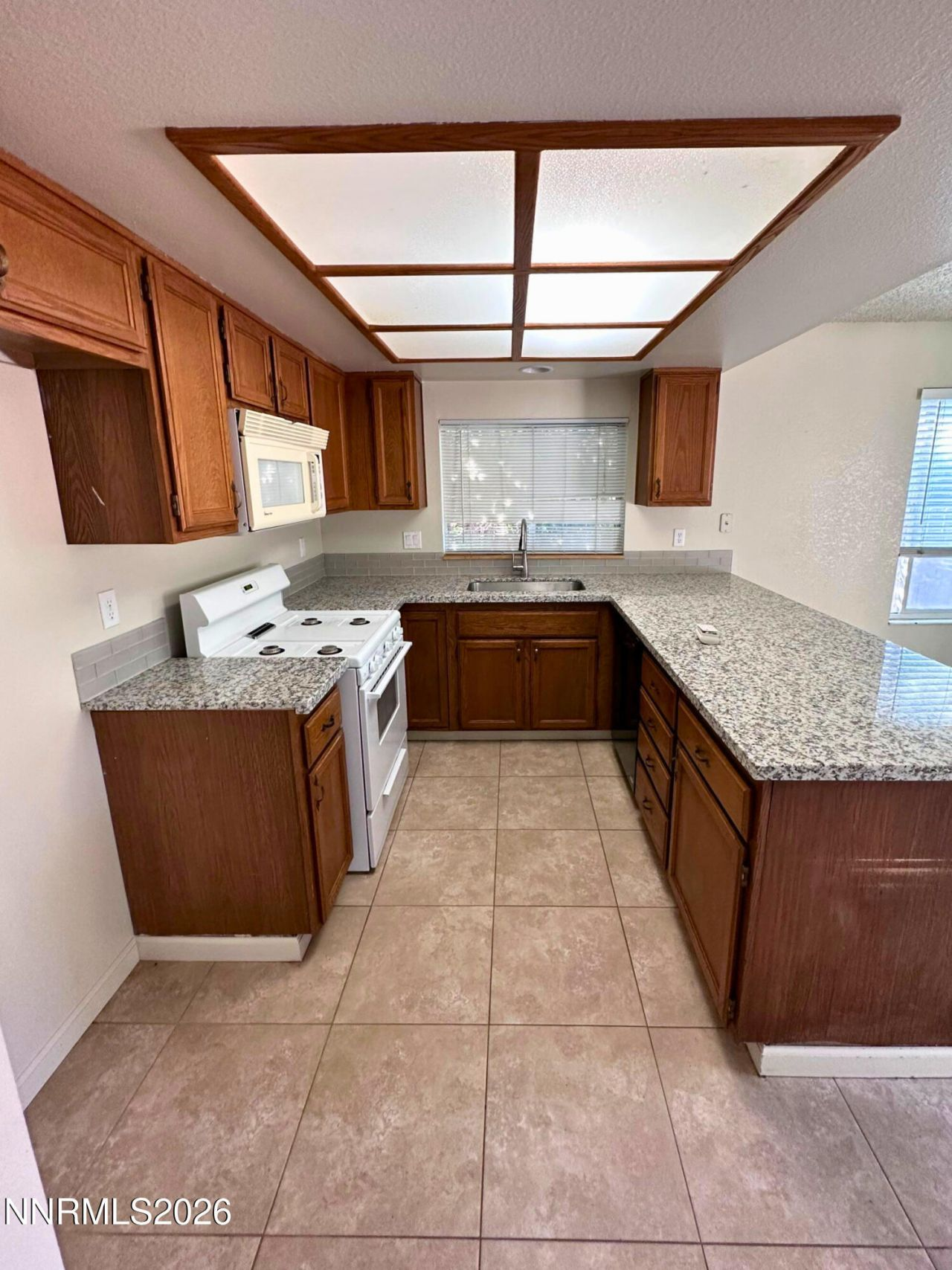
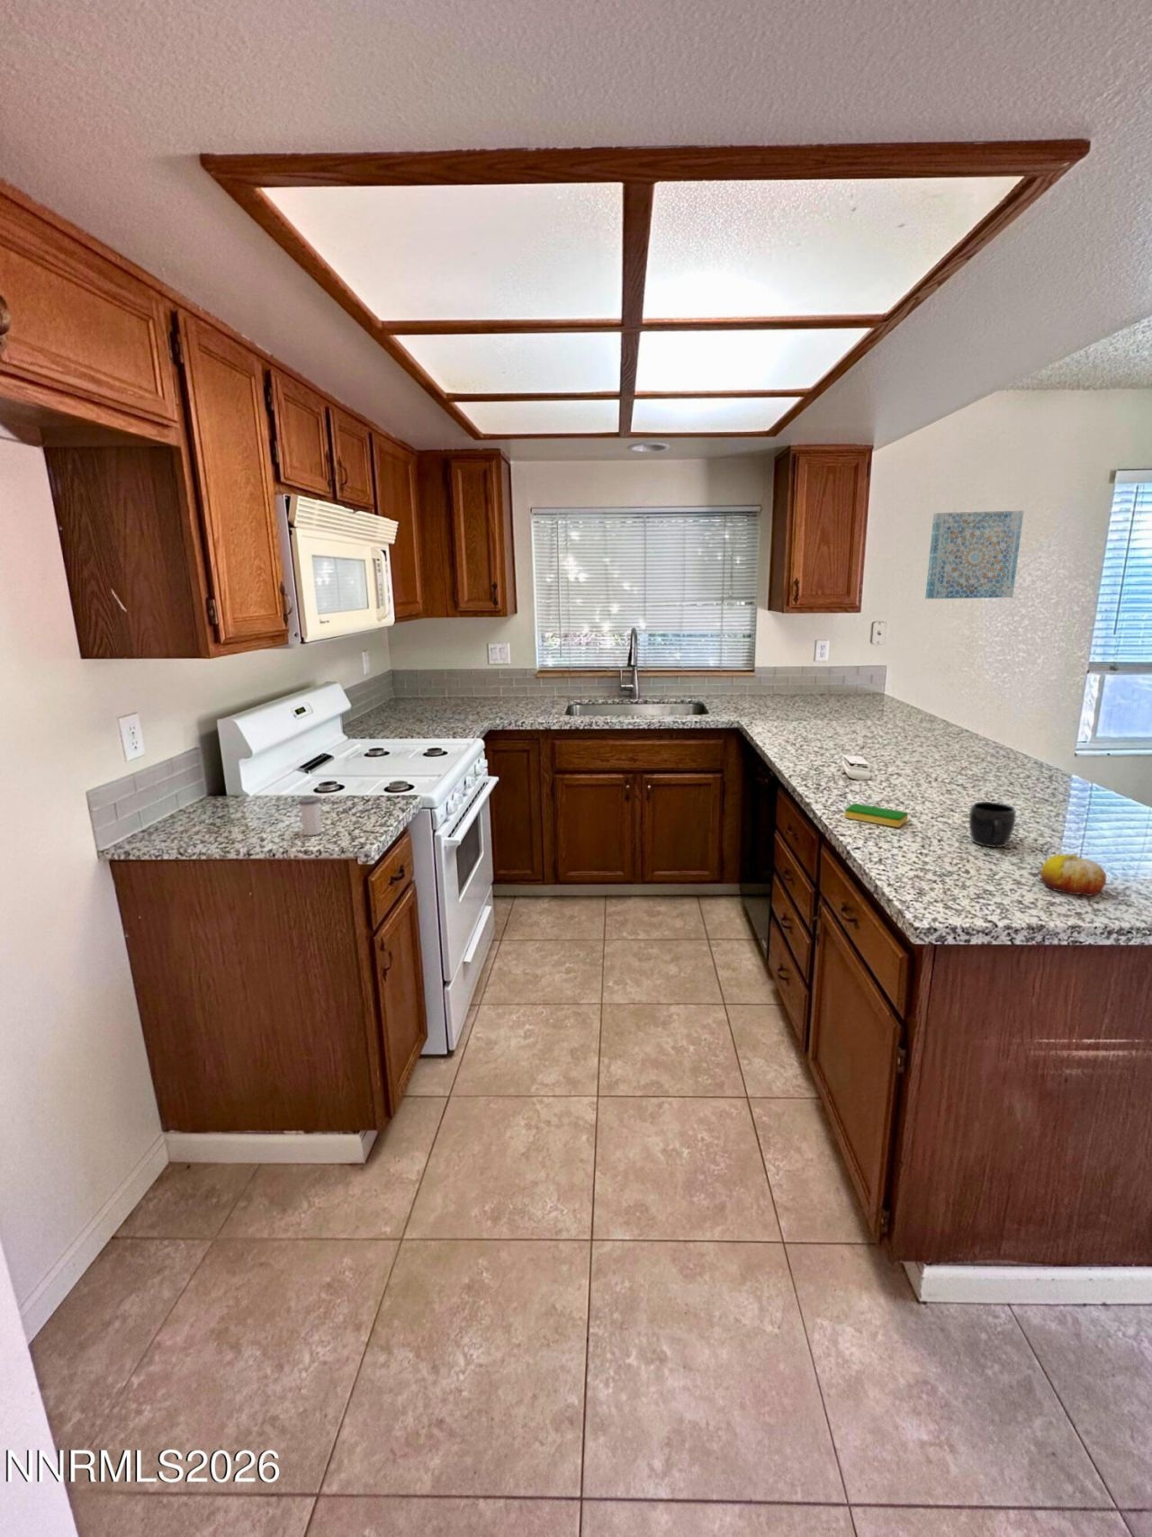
+ fruit (1075, 873)
+ wall art (973, 555)
+ salt shaker (311, 816)
+ mug (991, 827)
+ dish sponge (876, 814)
